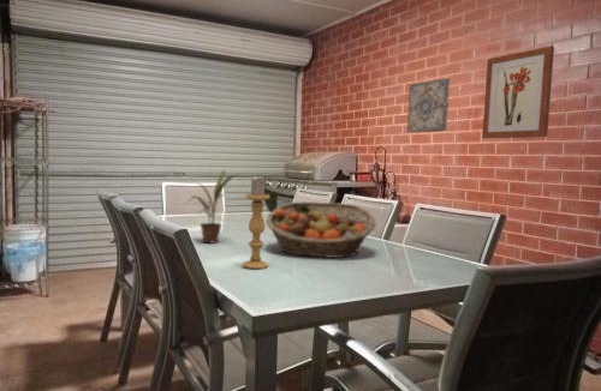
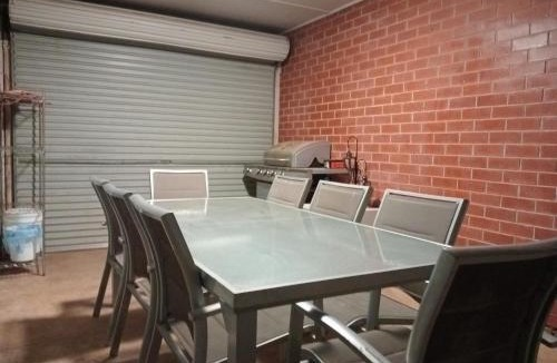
- wall art (516, 95)
- potted plant (215, 206)
- fruit basket (320, 228)
- wall art (427, 107)
- candle holder (256, 221)
